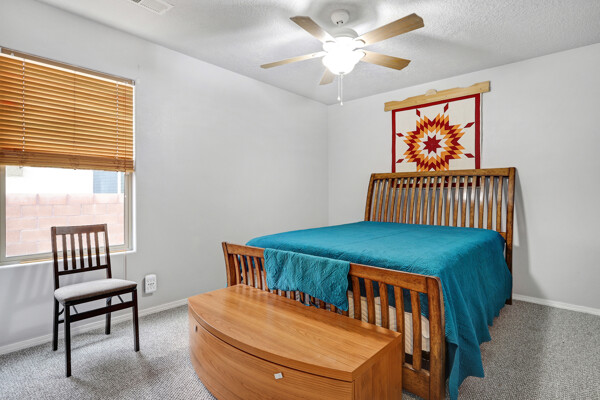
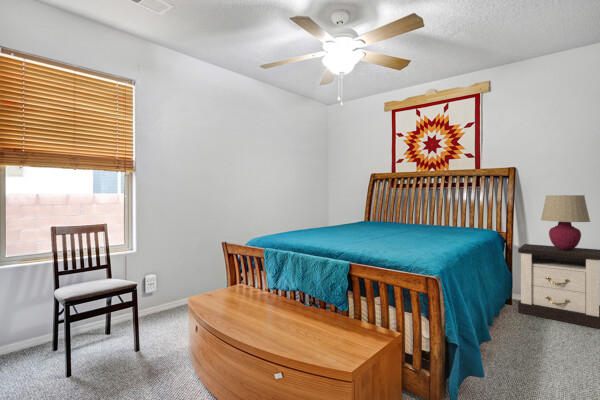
+ table lamp (564, 222)
+ nightstand (559, 281)
